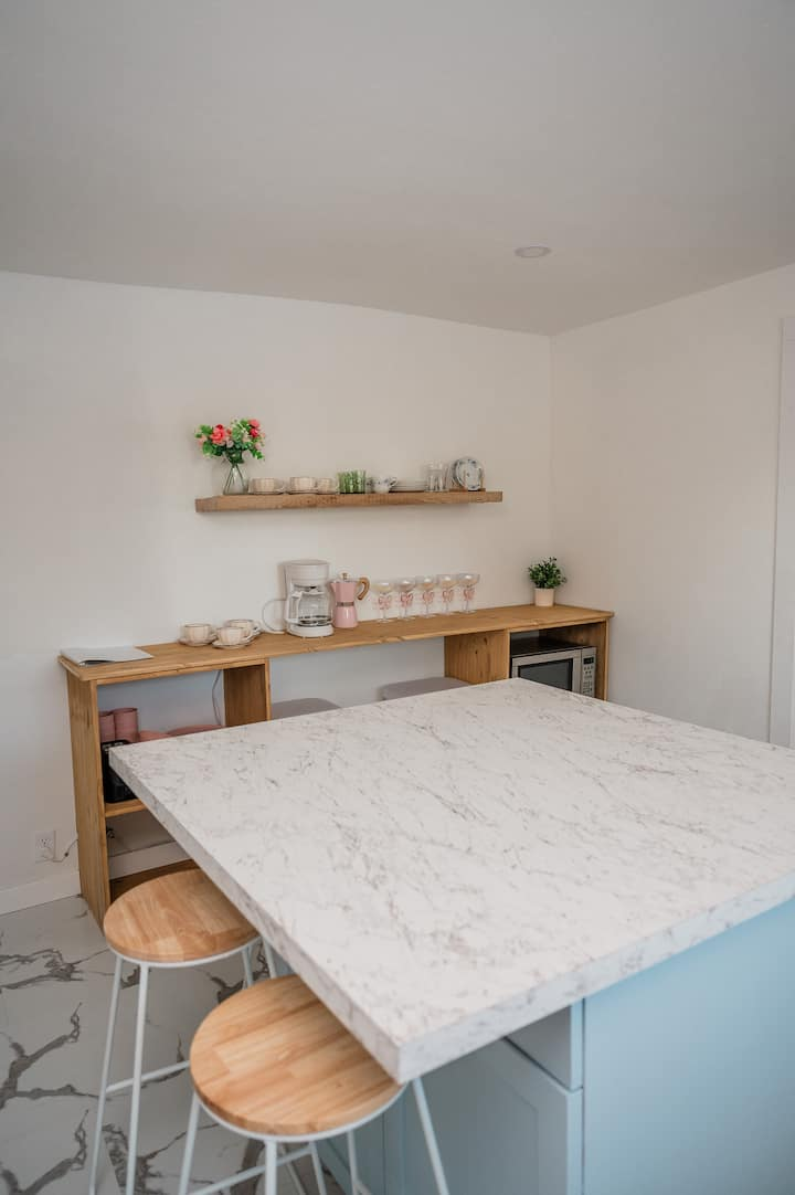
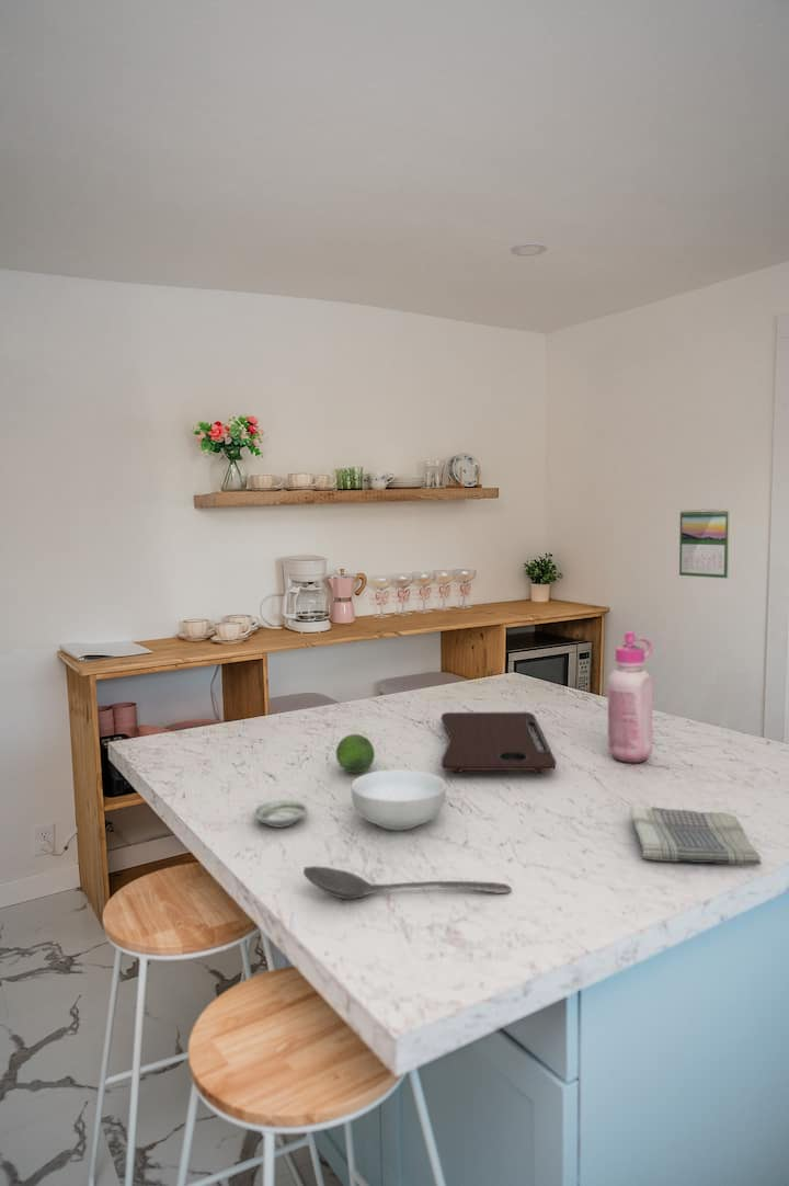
+ saucer (281, 814)
+ cutting board (492, 740)
+ cereal bowl (399, 802)
+ glue bottle (630, 694)
+ calendar (704, 543)
+ dish towel (690, 832)
+ stirrer (408, 882)
+ fruit (356, 752)
